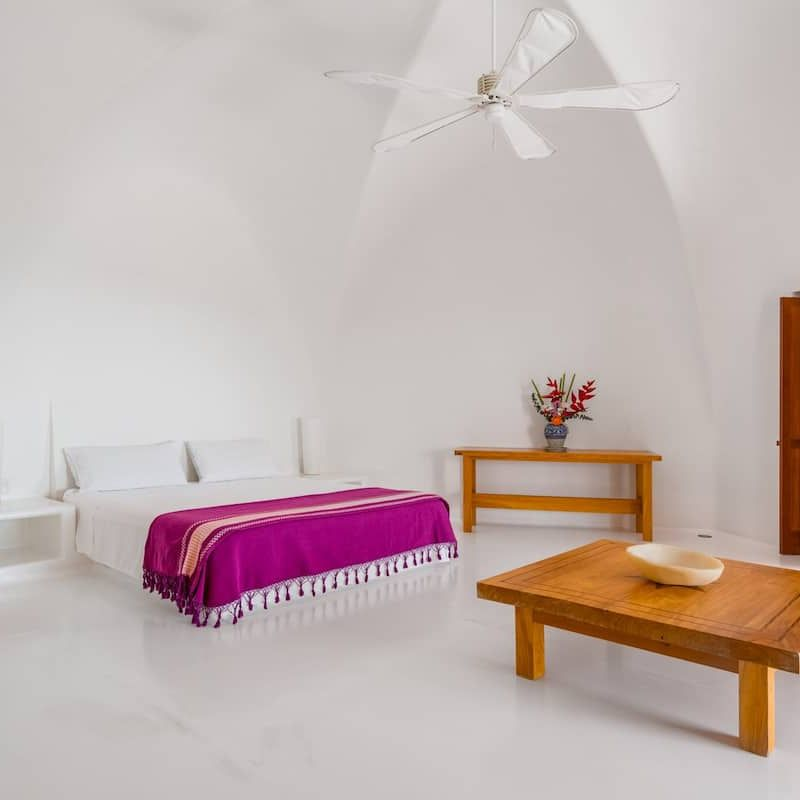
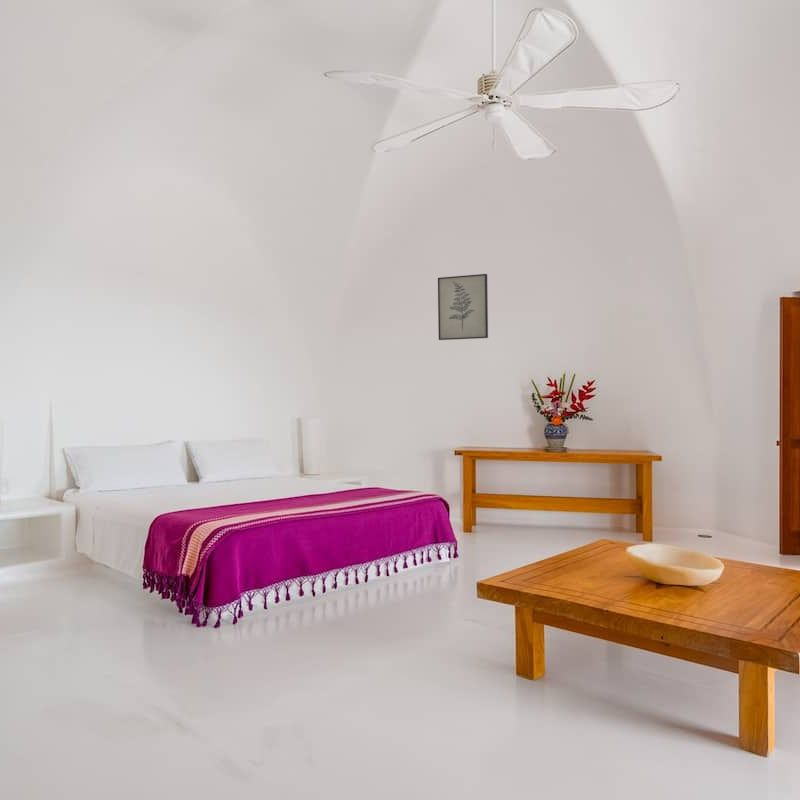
+ wall art (462, 307)
